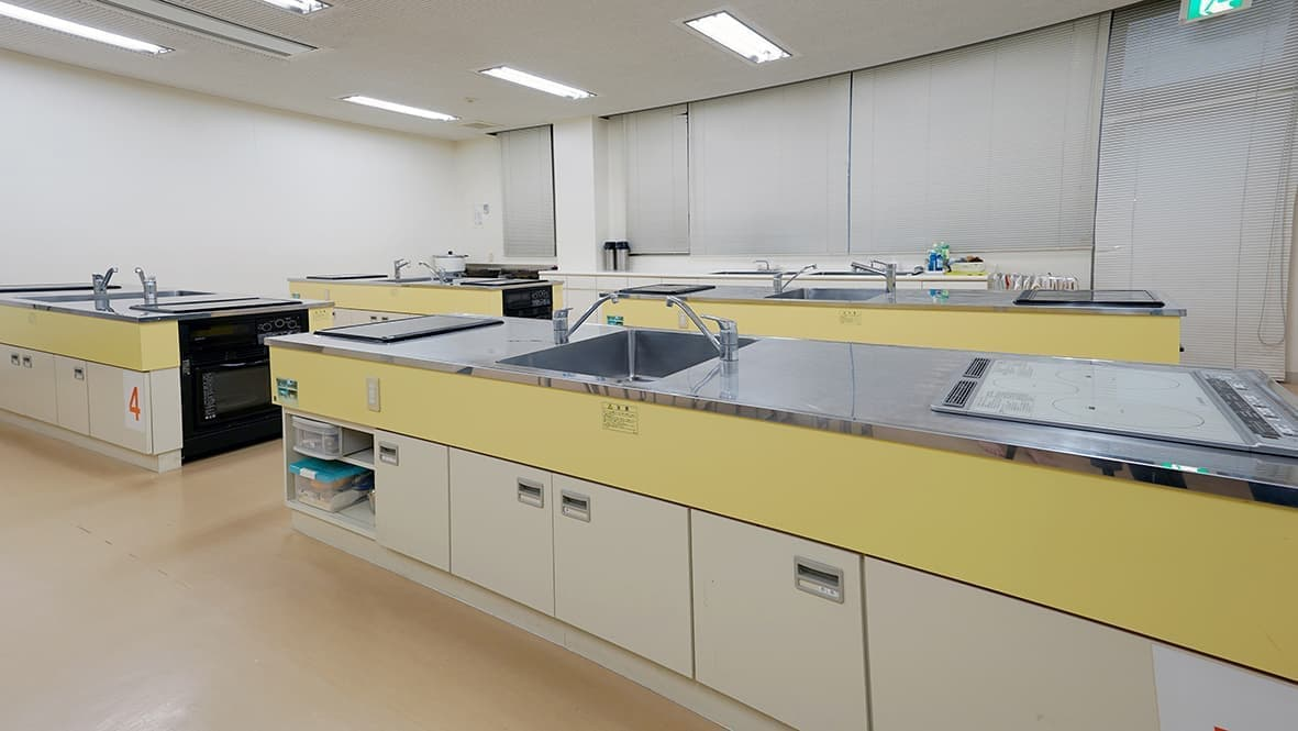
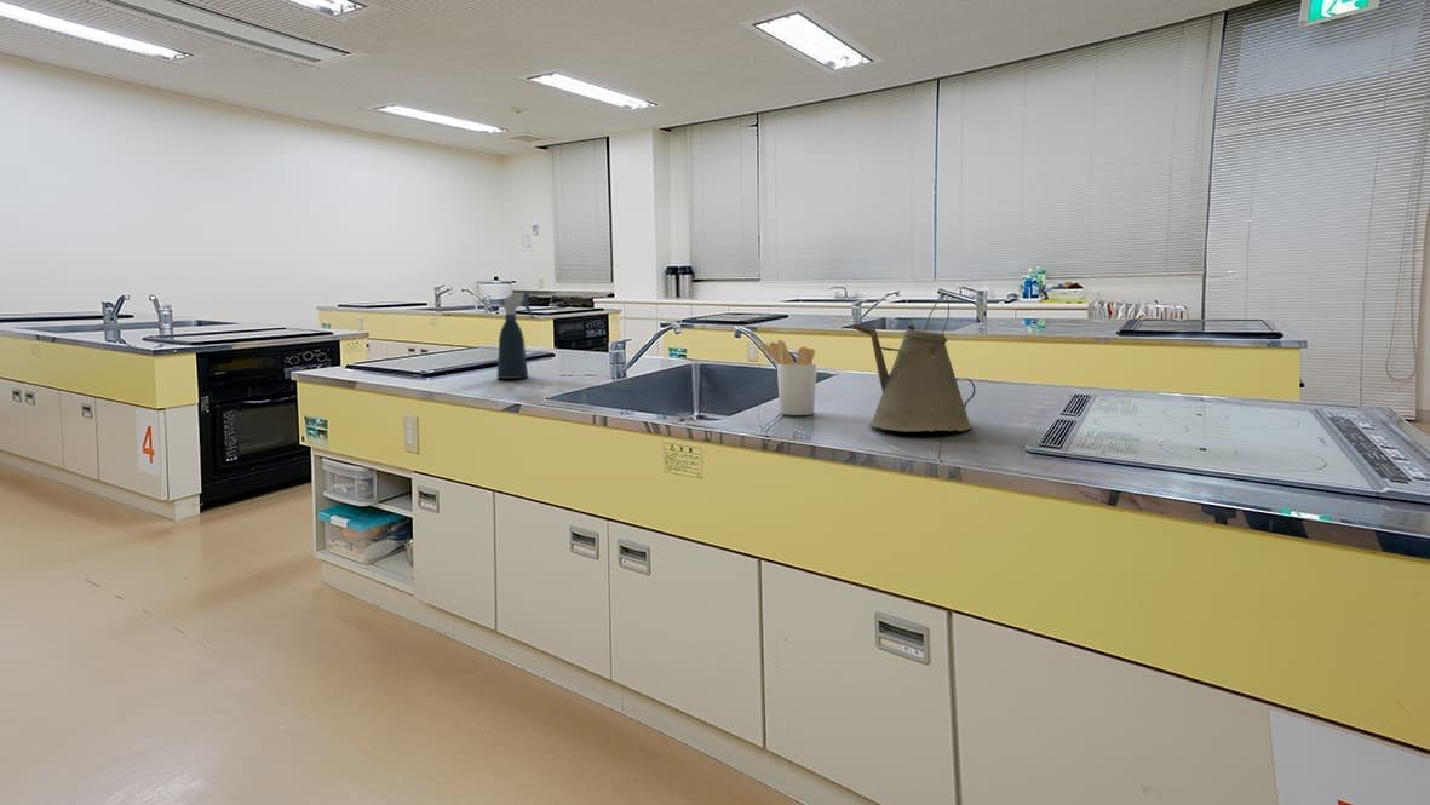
+ spray bottle (513, 335)
+ utensil holder (788, 375)
+ kettle (915, 362)
